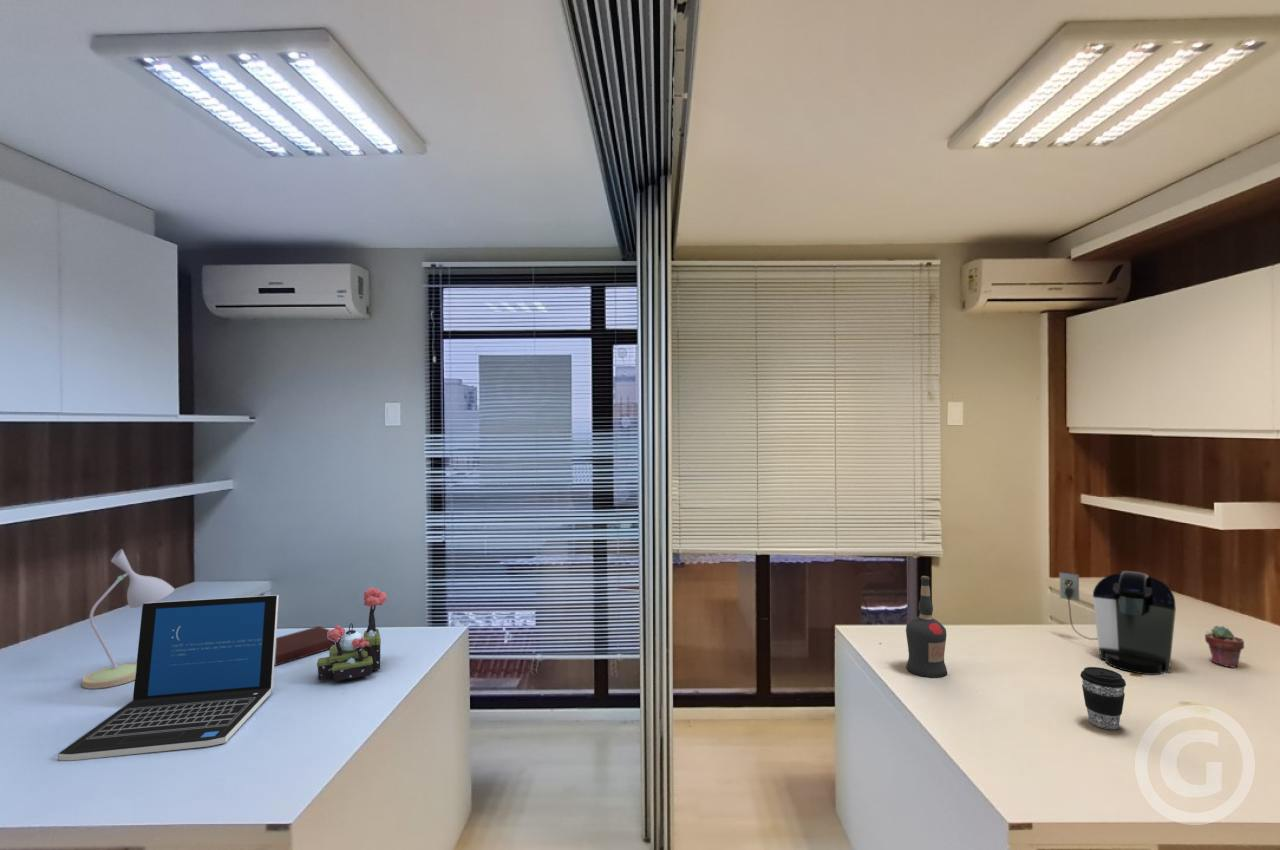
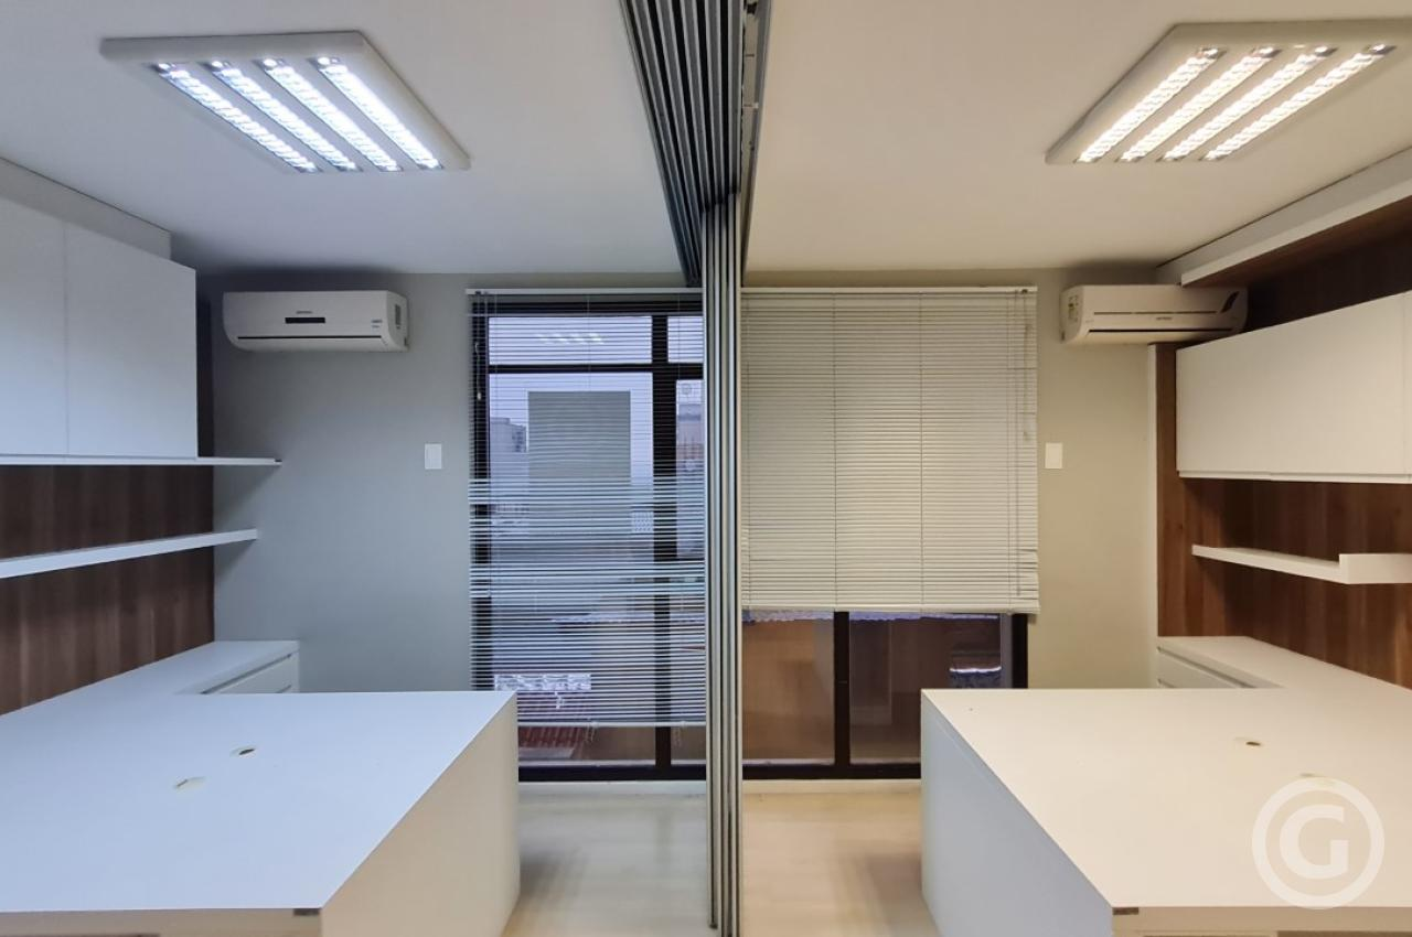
- coffee cup (1103, 698)
- plant (353, 632)
- potted succulent (1224, 644)
- notebook (296, 645)
- desk lamp (130, 607)
- laptop (181, 667)
- coffee maker (1111, 613)
- liquor bottle (925, 623)
